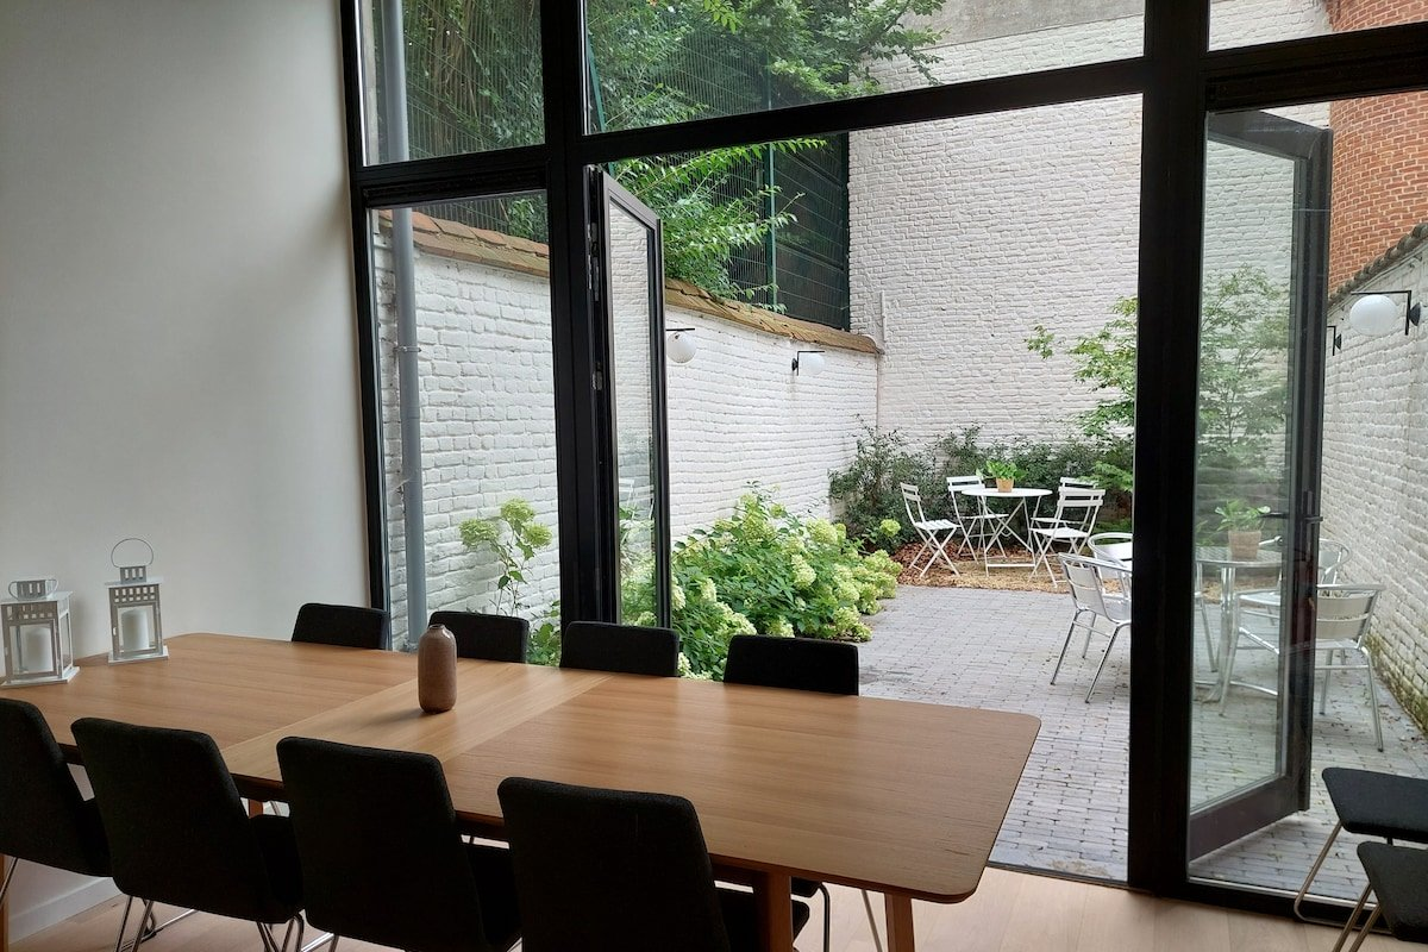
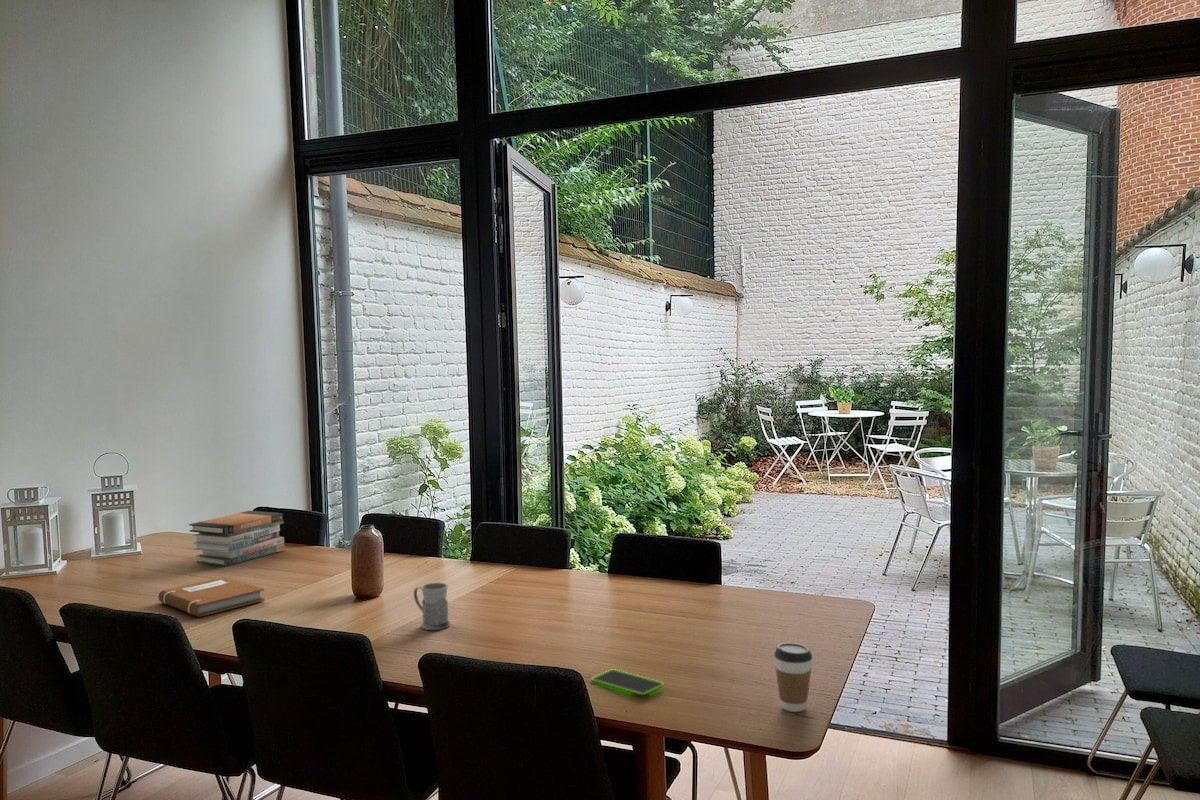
+ book stack (238, 537)
+ mug (429, 604)
+ notebook (210, 595)
+ smartphone (627, 681)
+ coffee cup (793, 677)
